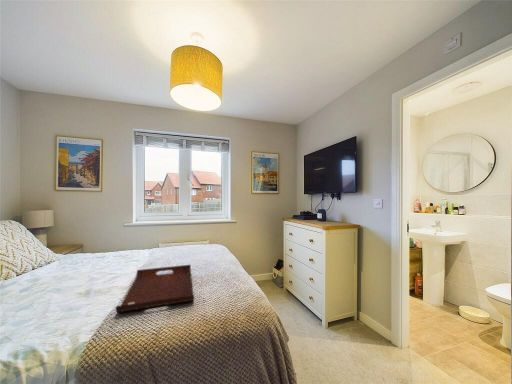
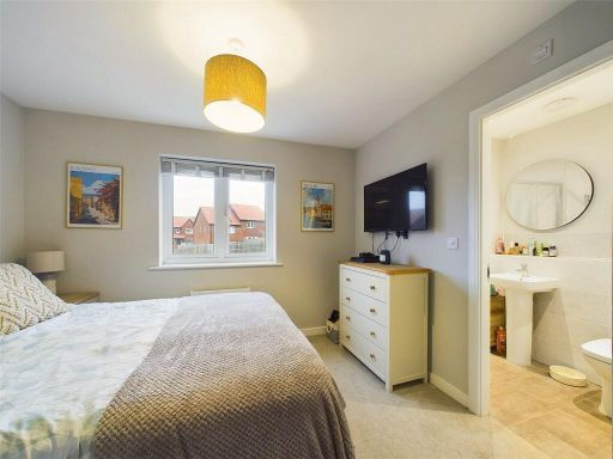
- serving tray (161, 284)
